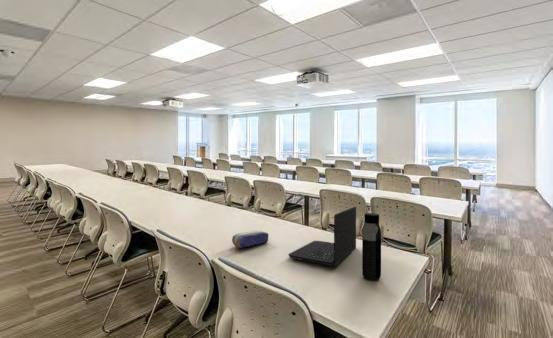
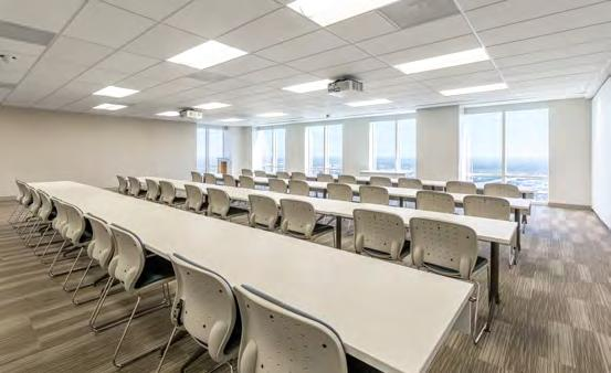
- laptop (323, 241)
- pencil case (250, 238)
- water bottle (371, 245)
